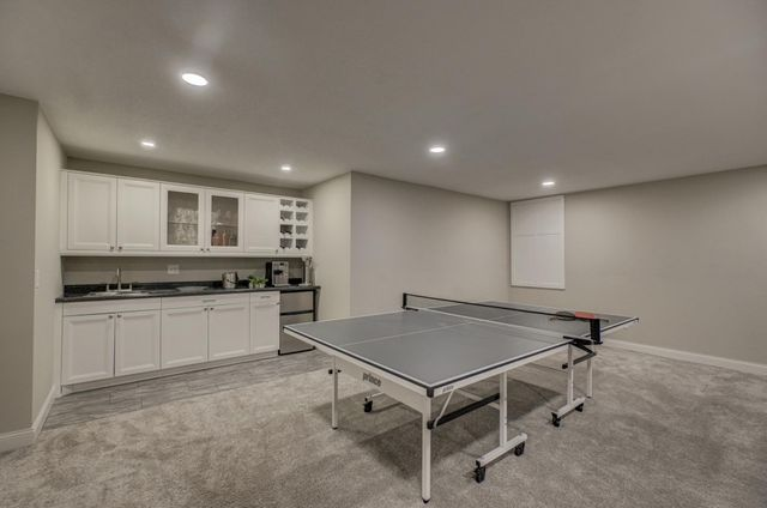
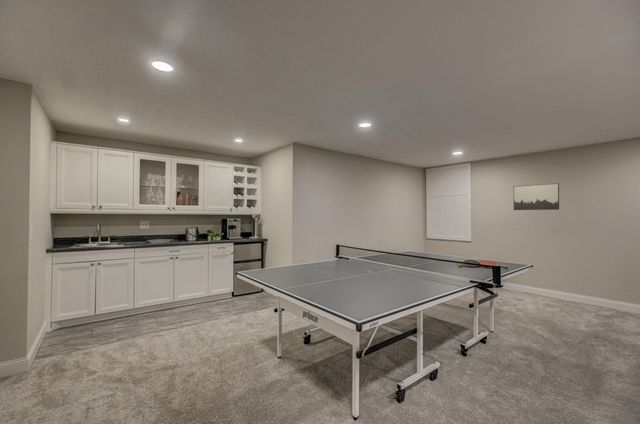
+ wall art (535, 197)
